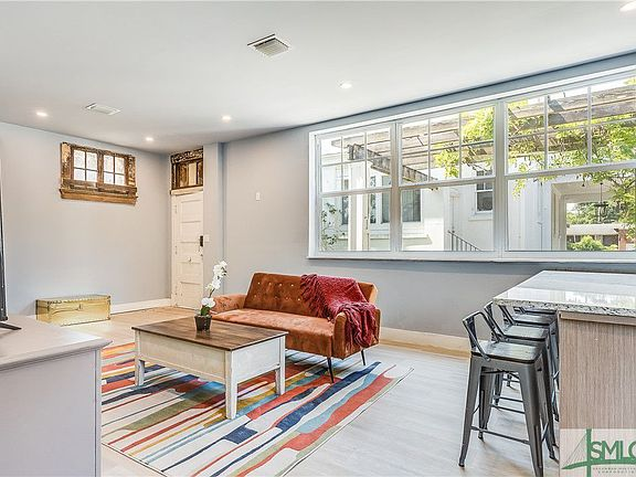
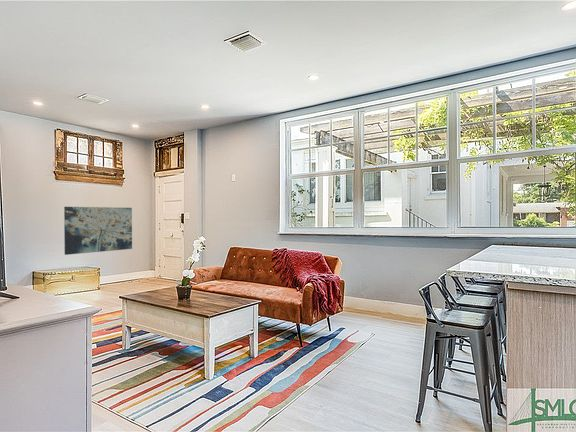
+ wall art (100, 229)
